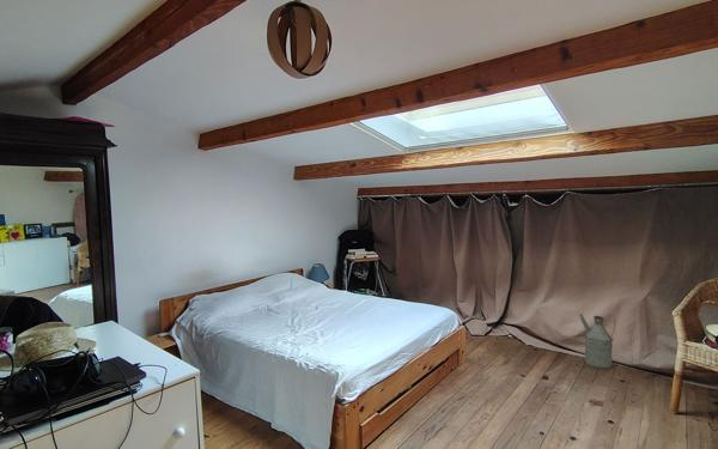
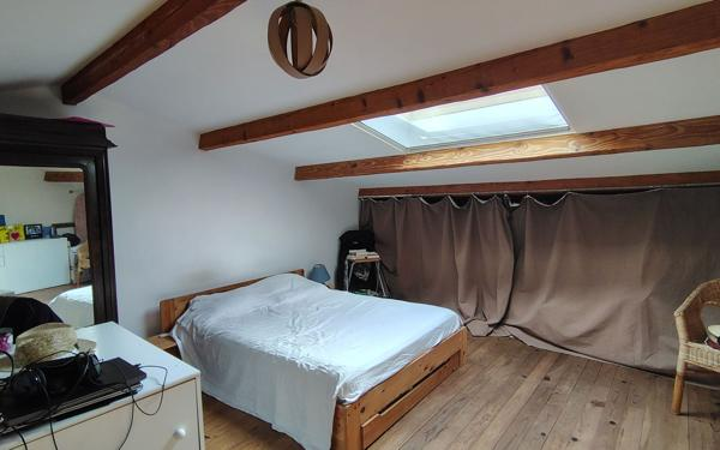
- watering can (596, 339)
